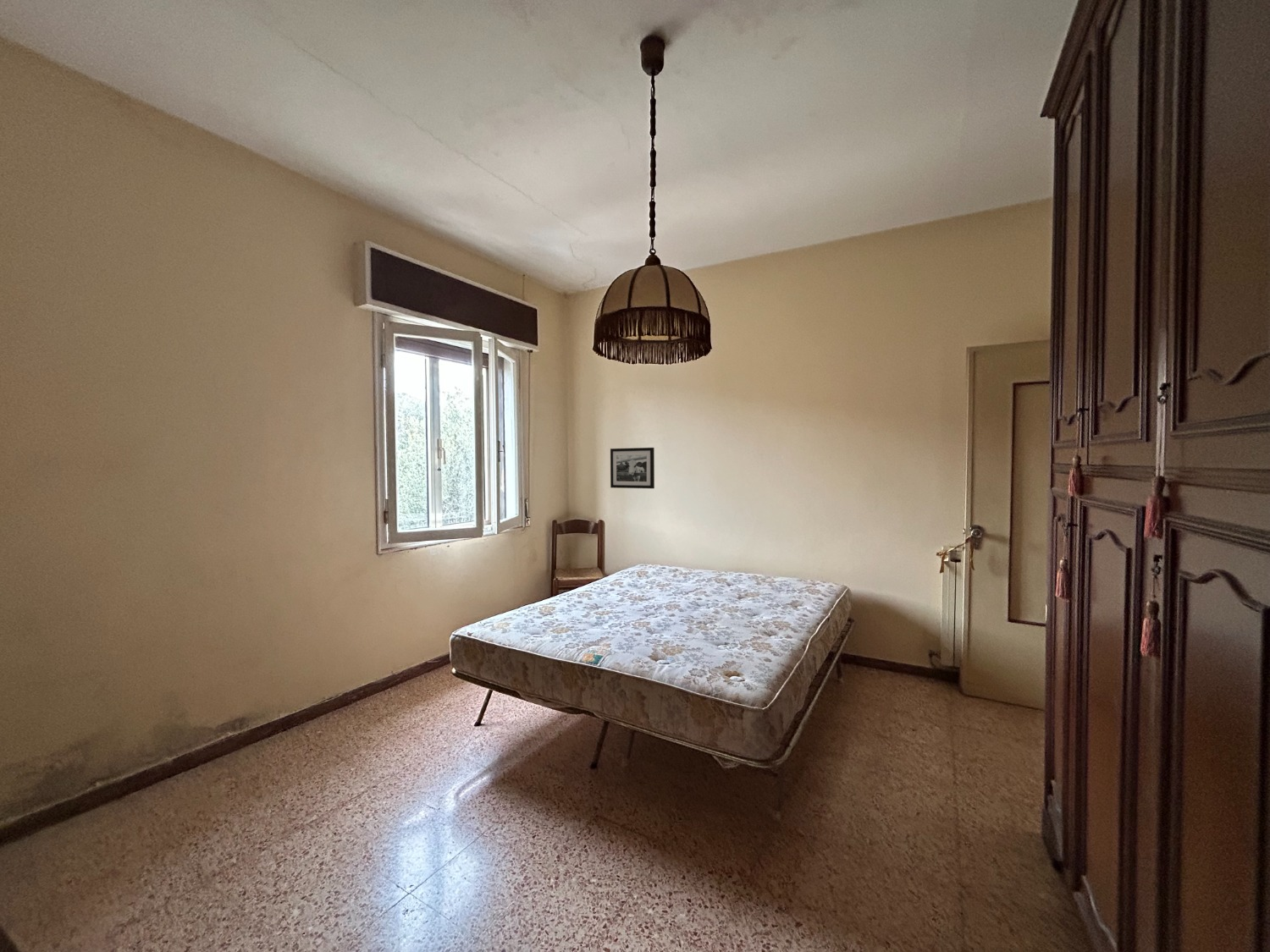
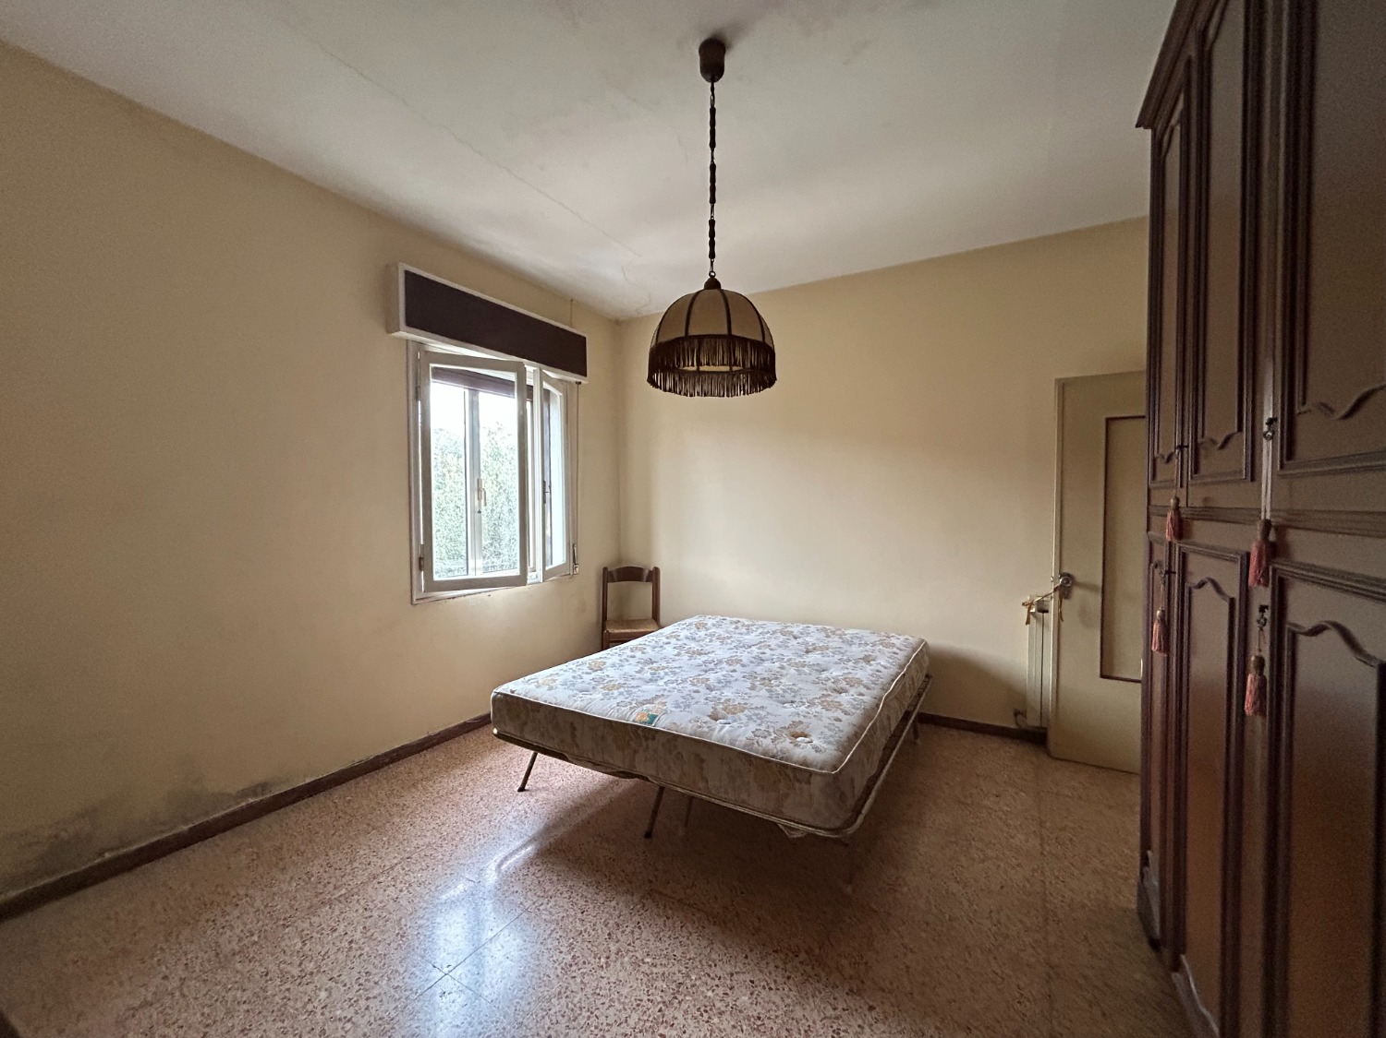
- picture frame (632, 468)
